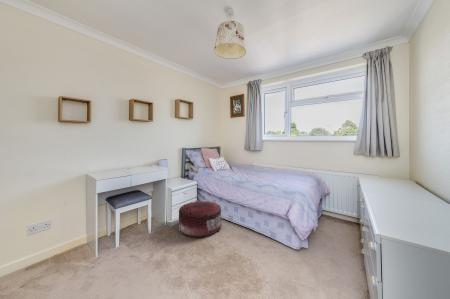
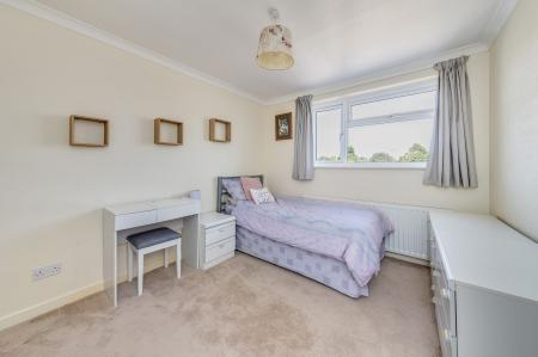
- pouf (200, 215)
